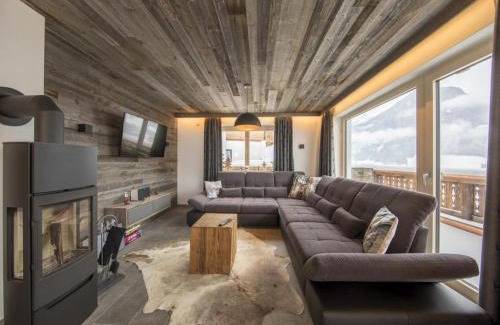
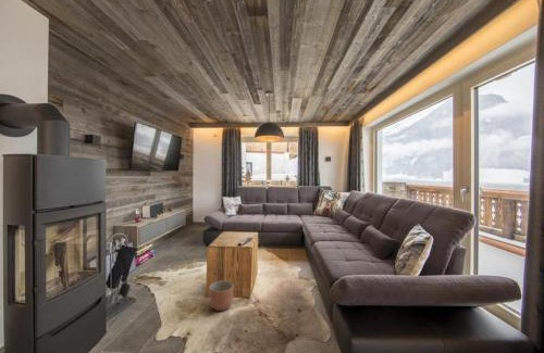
+ planter (221, 295)
